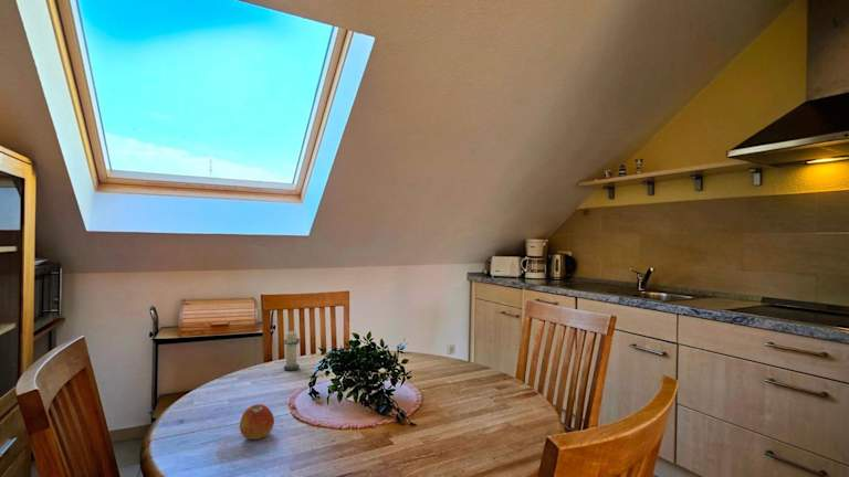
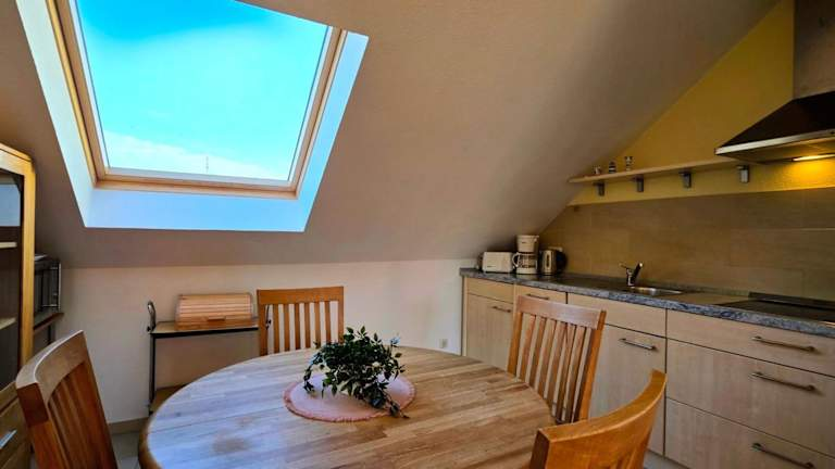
- candle (291, 348)
- apple (256, 421)
